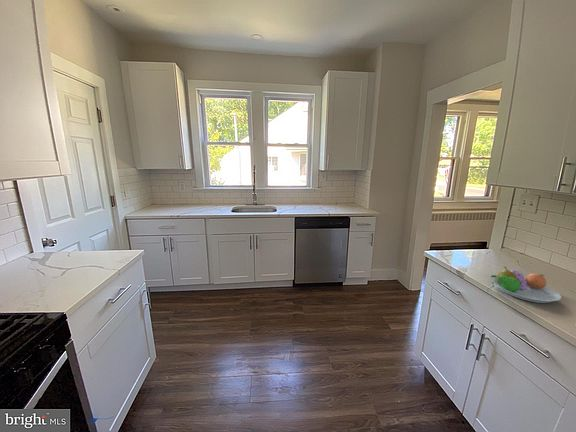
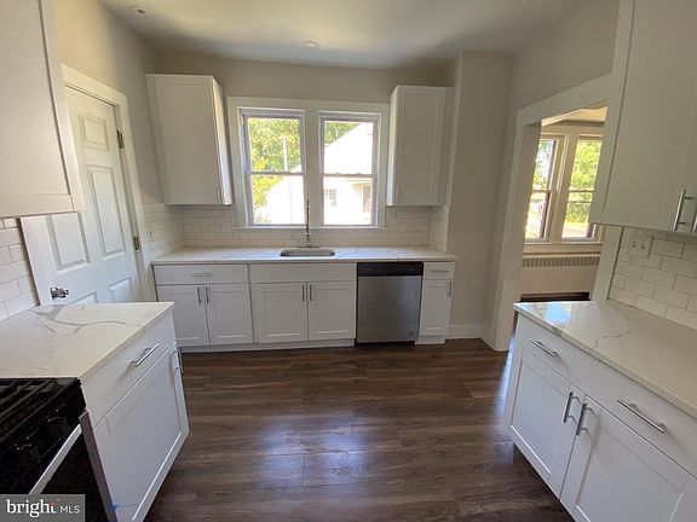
- fruit bowl (522, 282)
